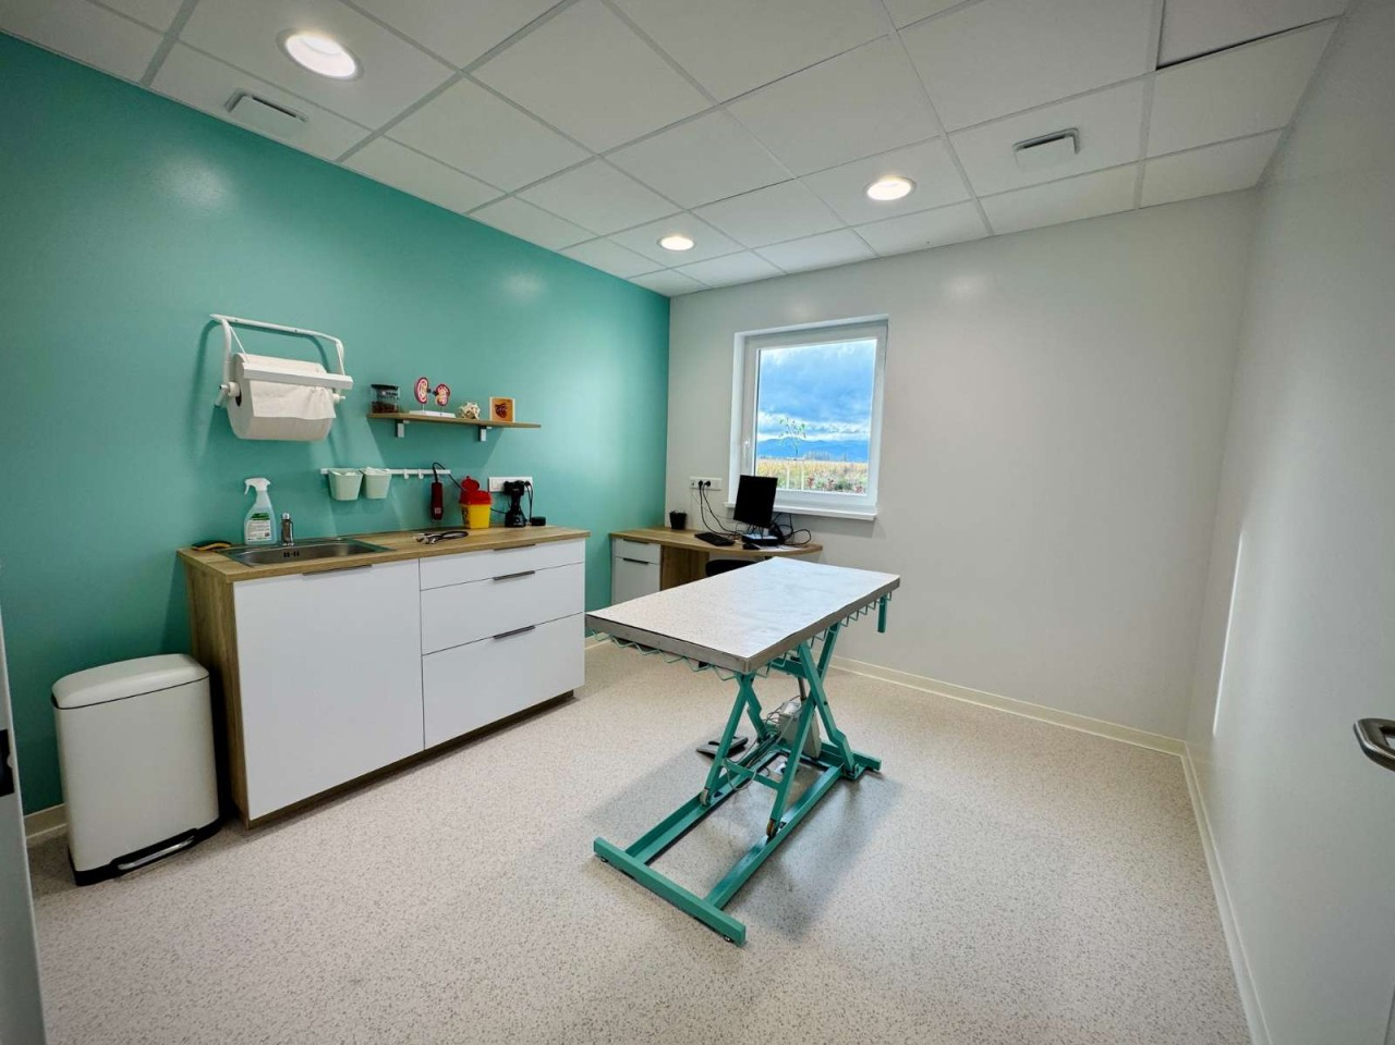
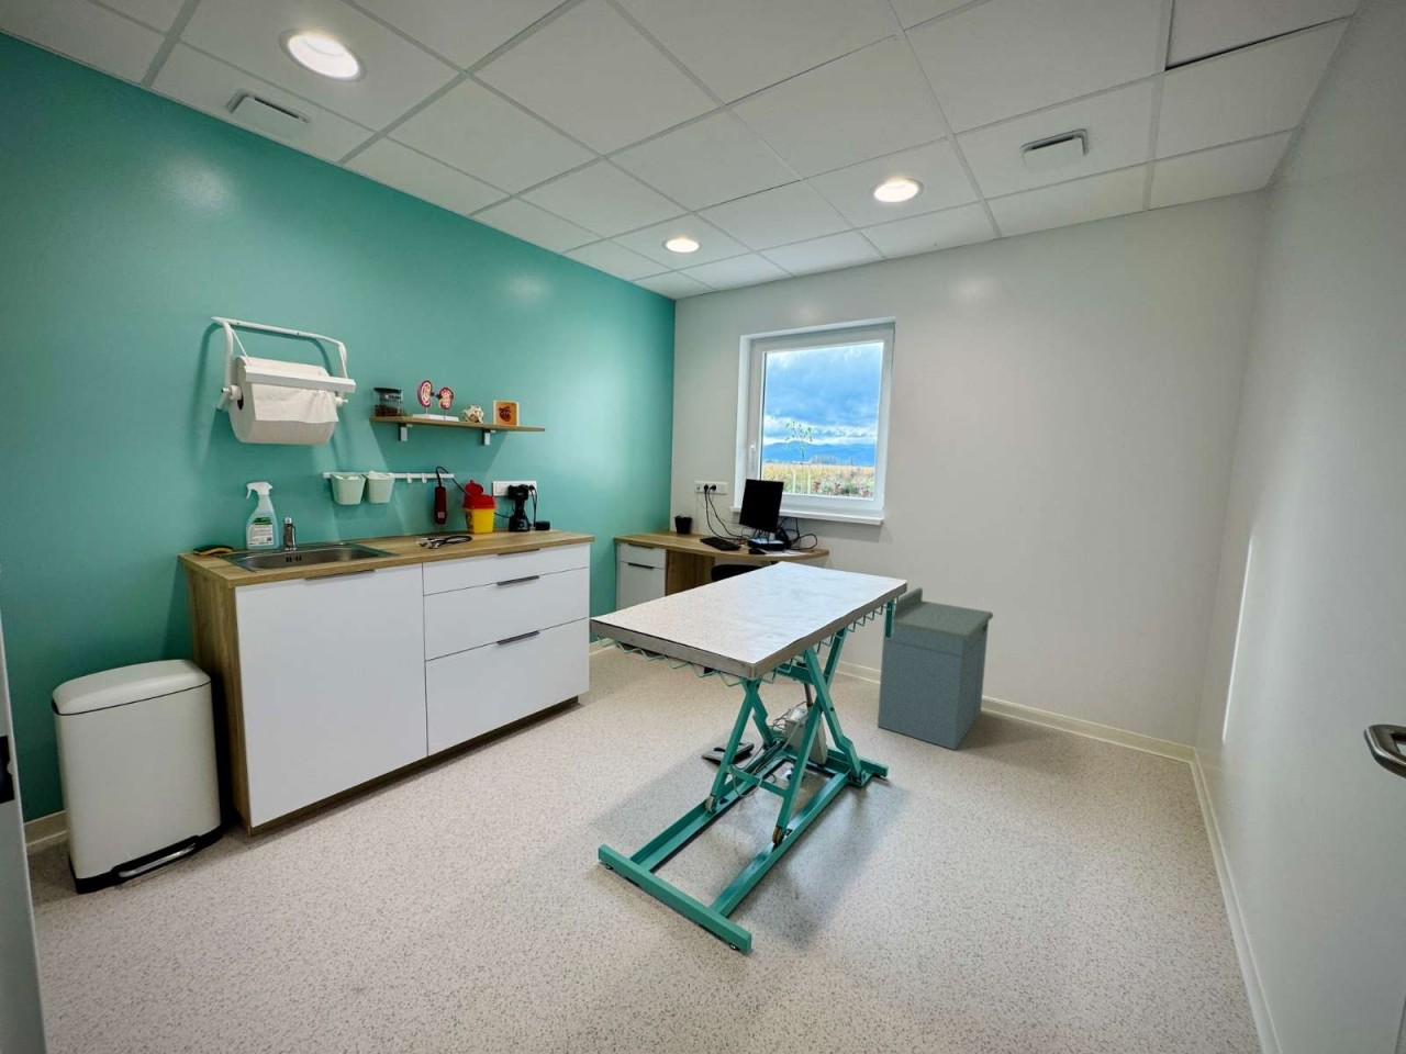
+ storage cabinet (937, 661)
